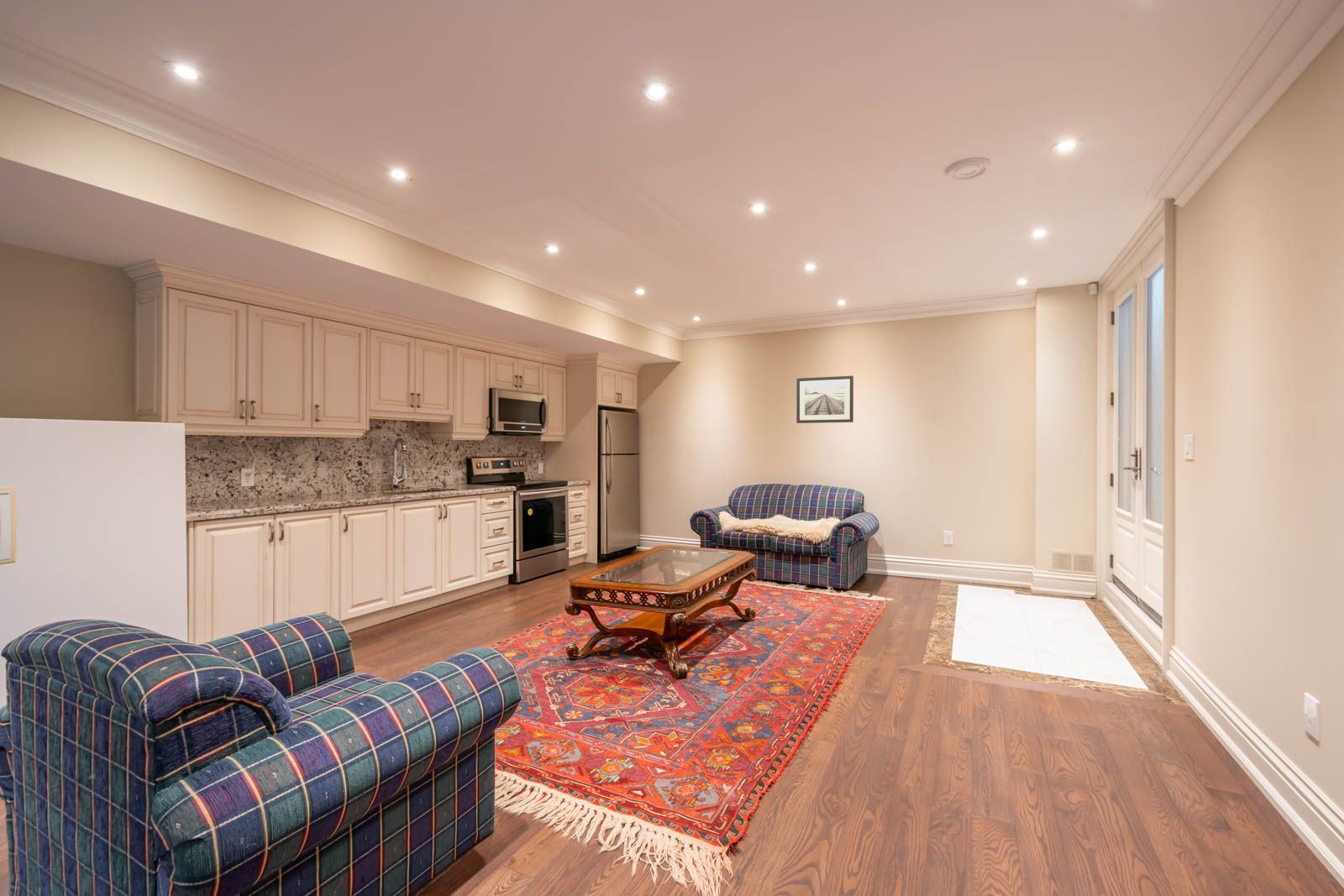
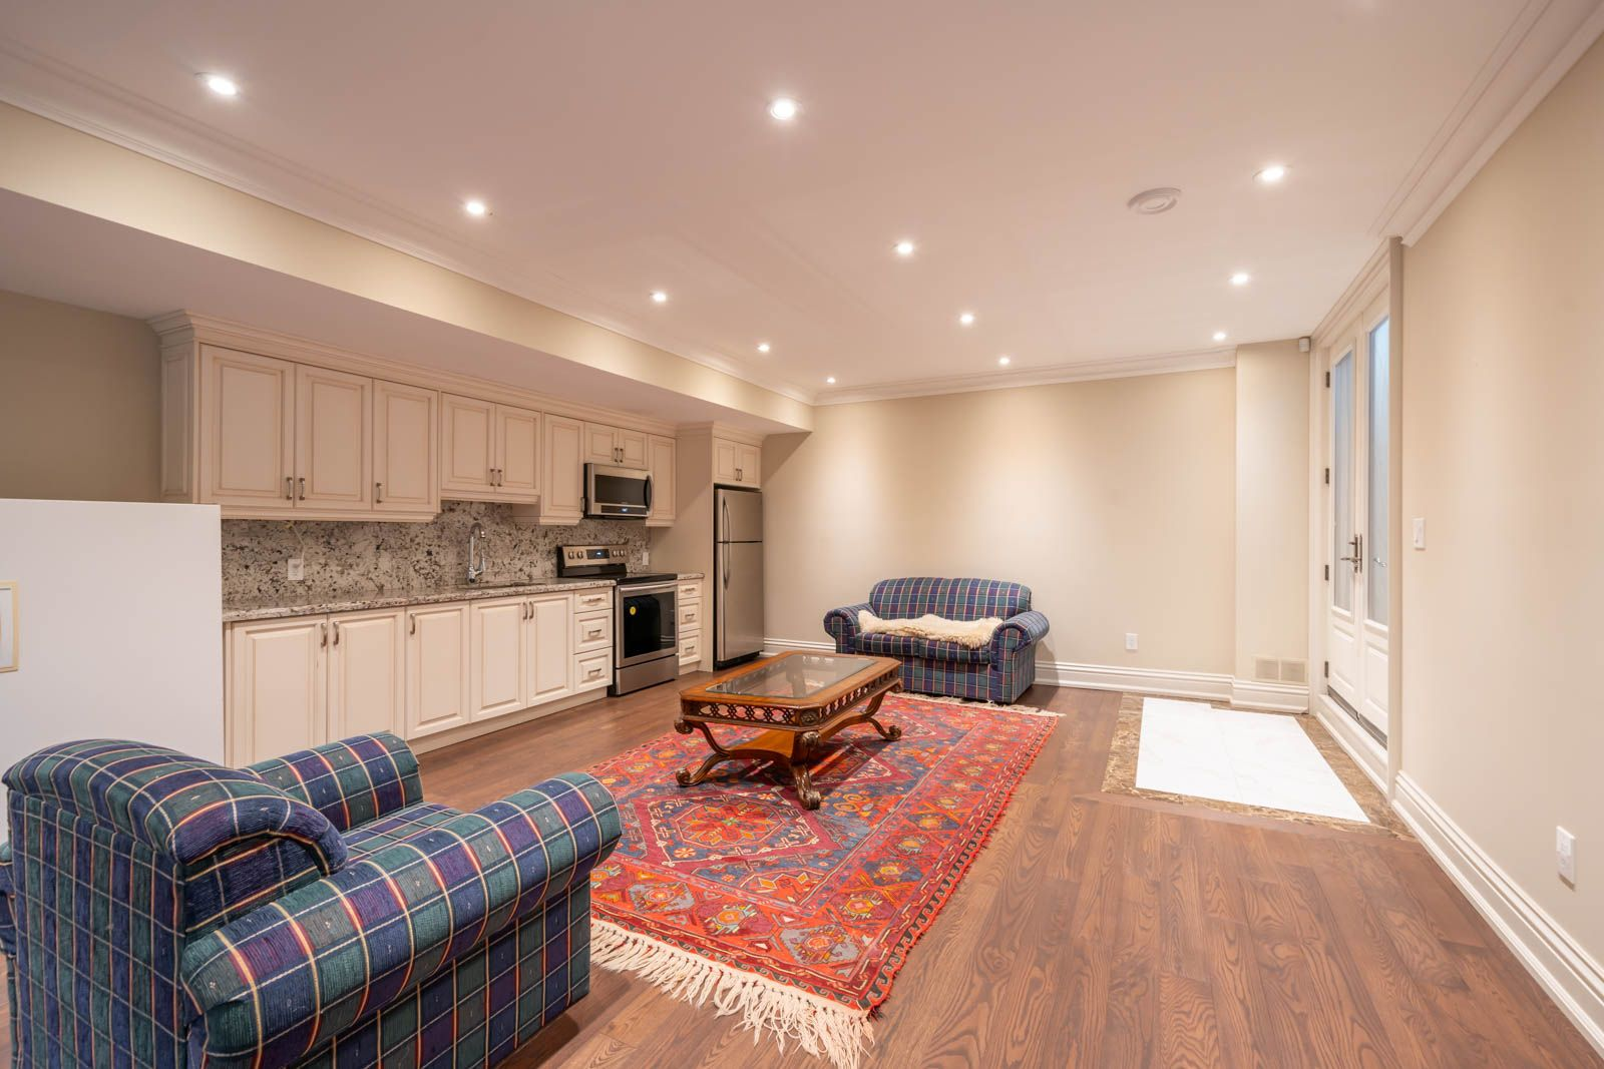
- wall art (824, 400)
